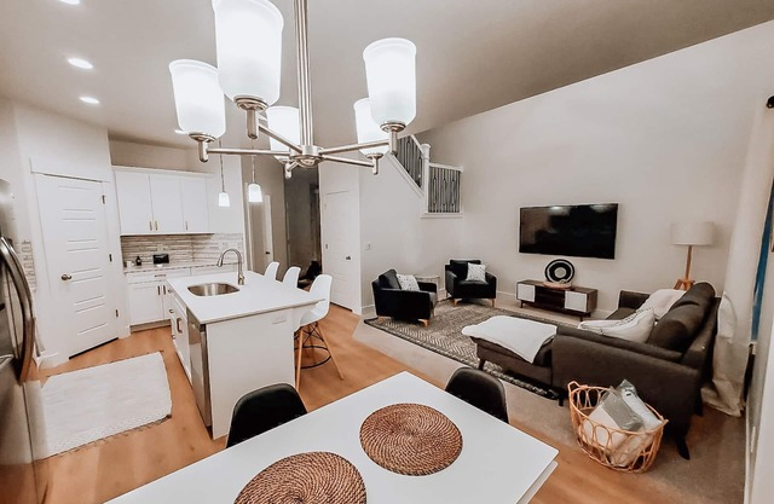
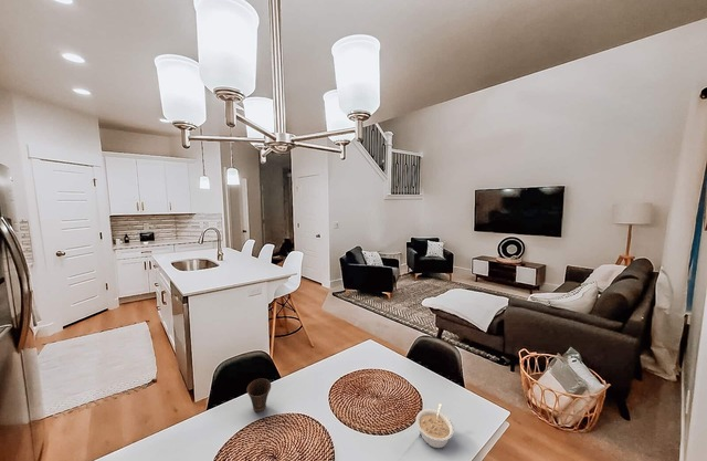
+ legume (433, 427)
+ cup (260, 397)
